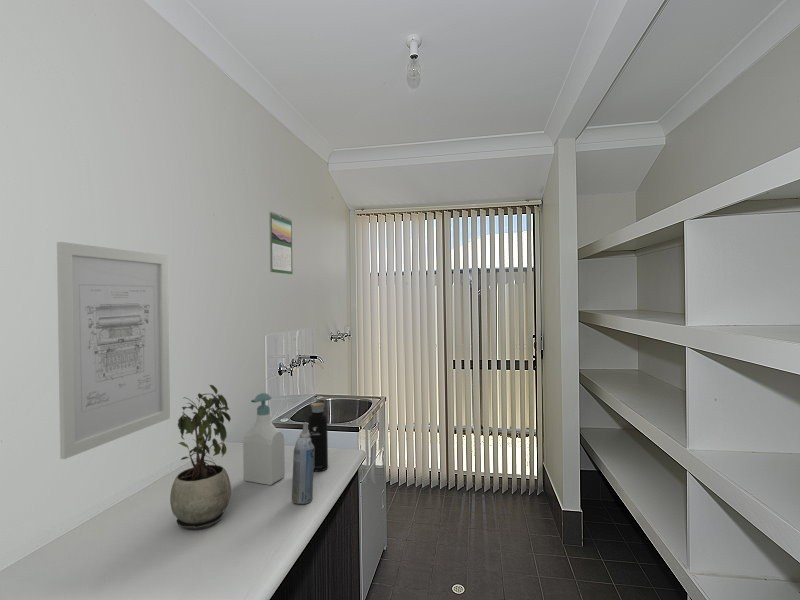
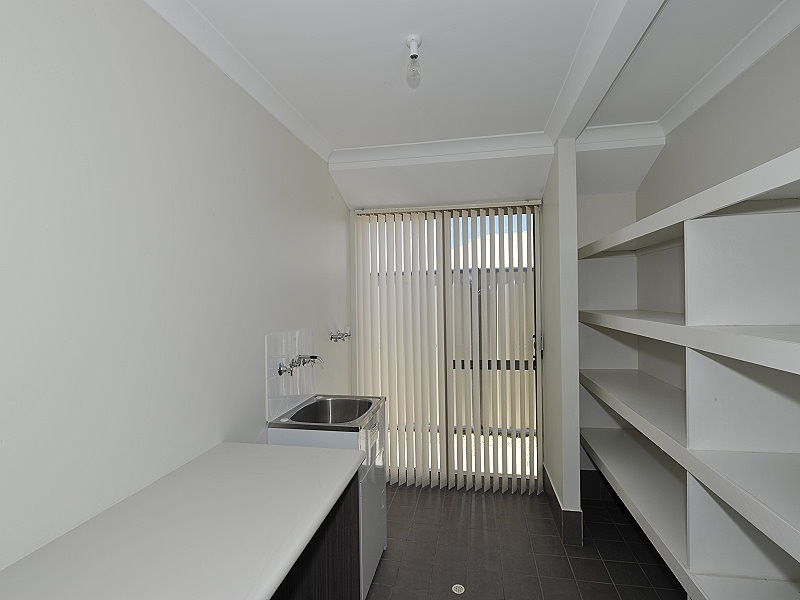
- soap bottle (261, 436)
- potted plant (200, 450)
- wall art (121, 342)
- aerosol can (302, 461)
- calendar (281, 243)
- water bottle (318, 432)
